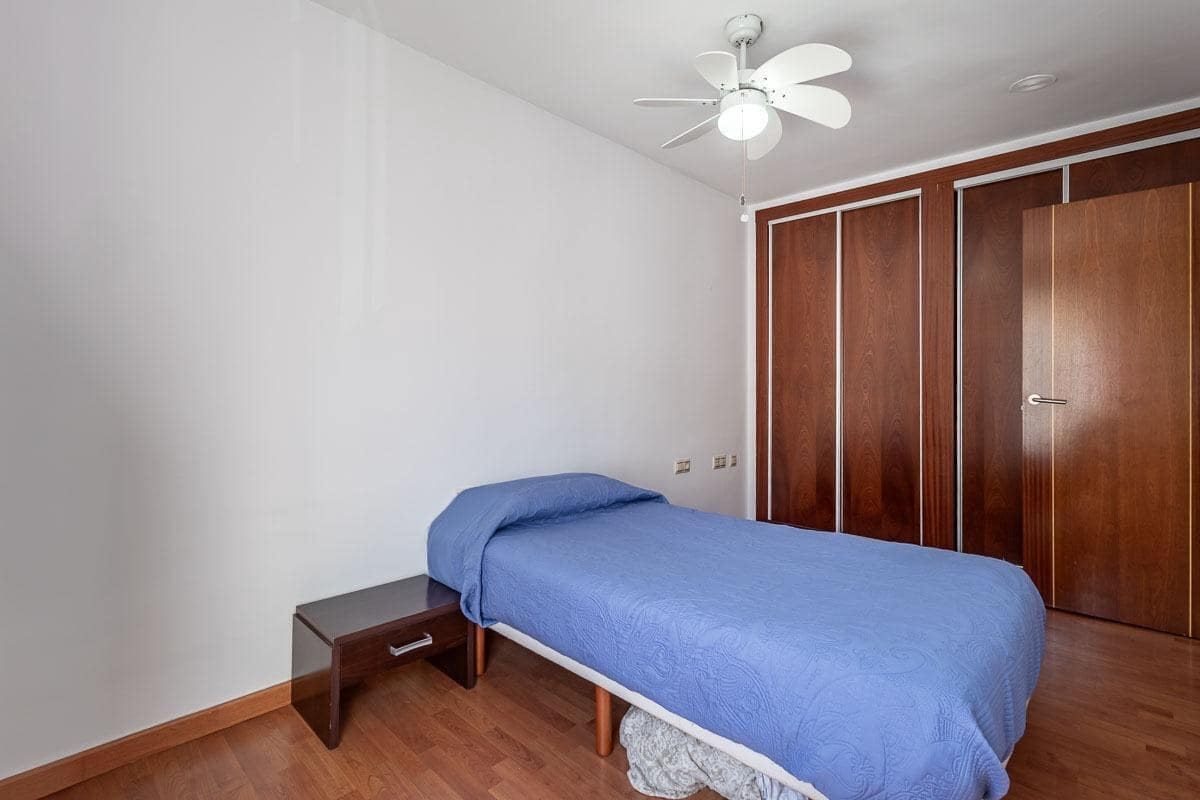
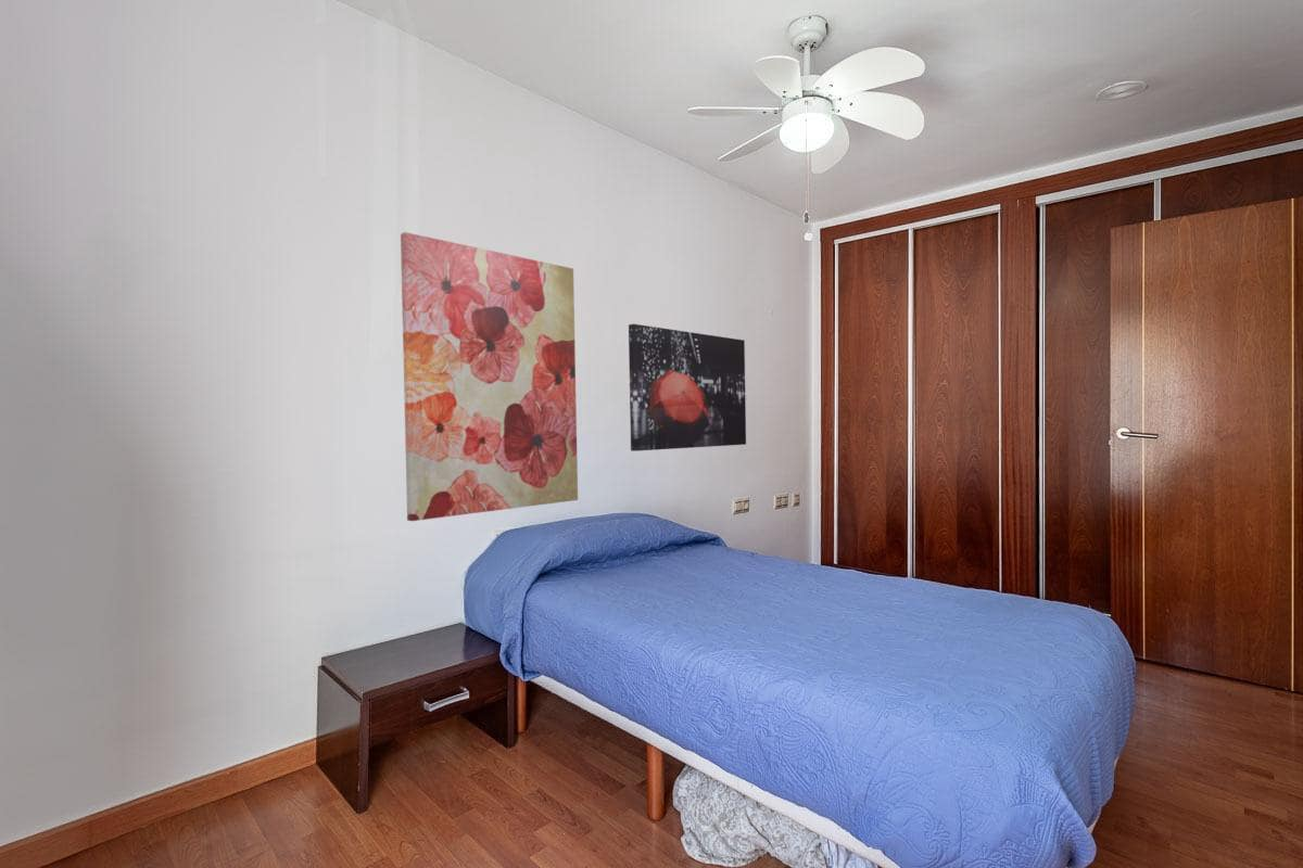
+ wall art (693, 390)
+ wall art (498, 381)
